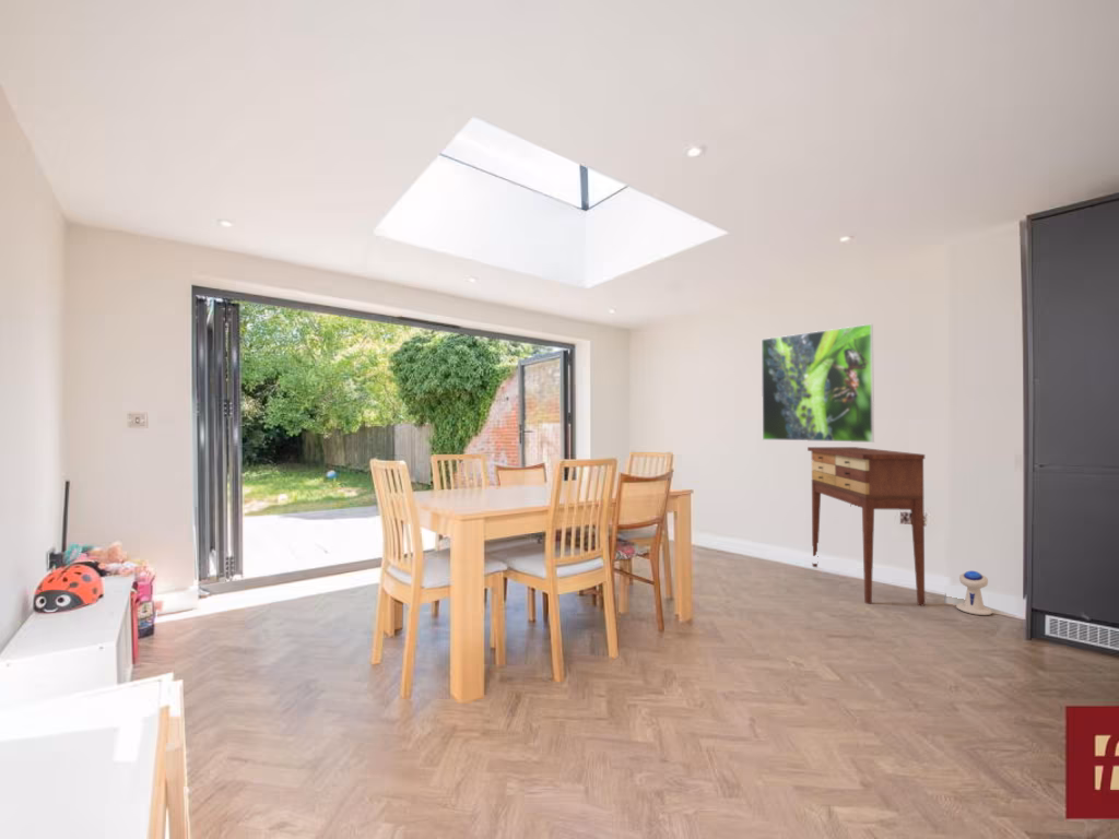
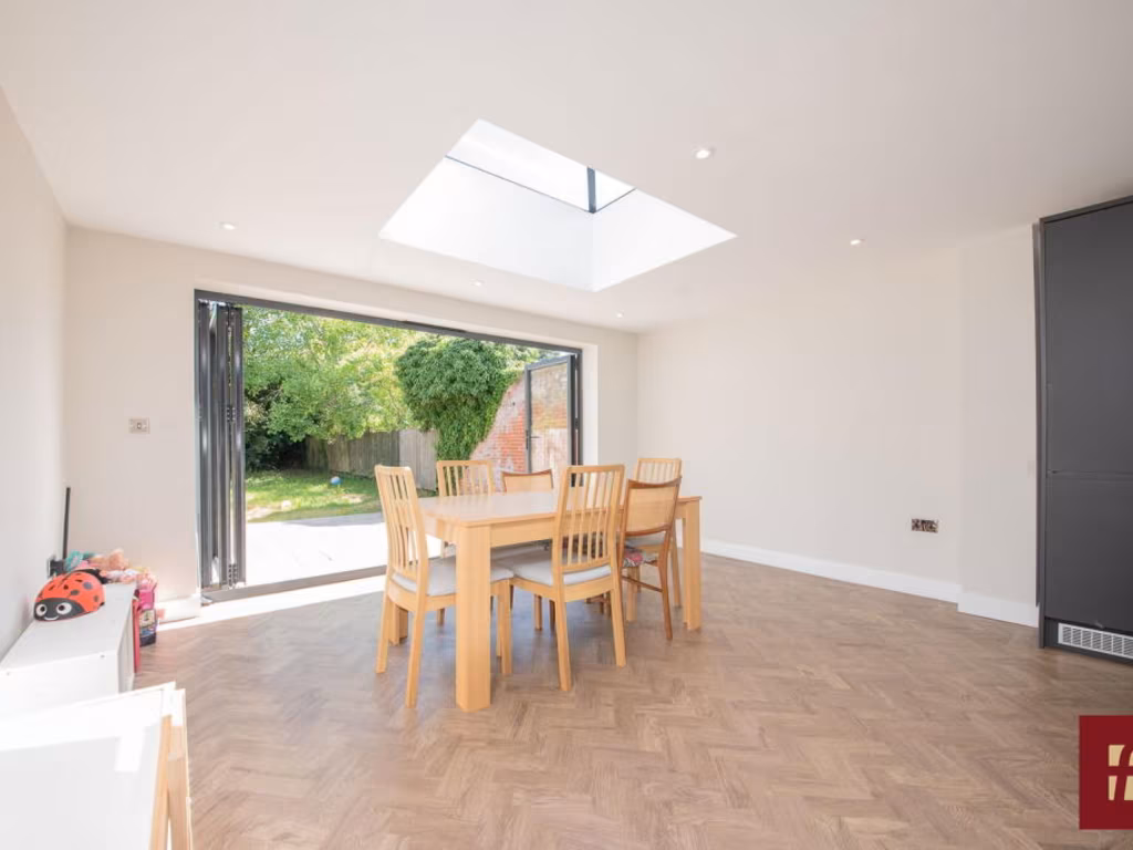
- console table (862, 517)
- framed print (813, 386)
- speaker (973, 591)
